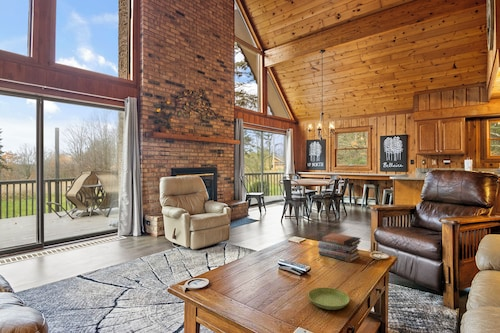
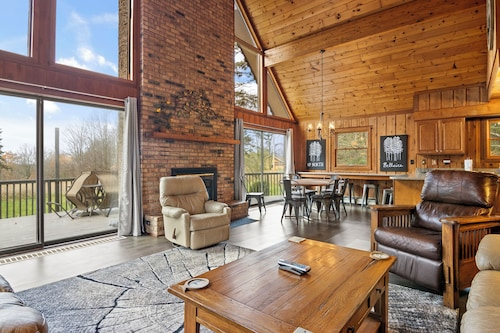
- saucer (328, 299)
- book stack (338, 246)
